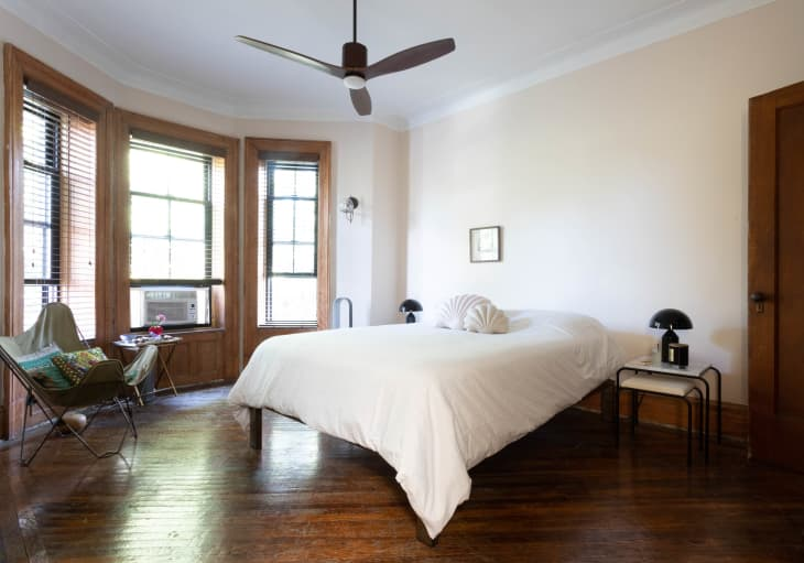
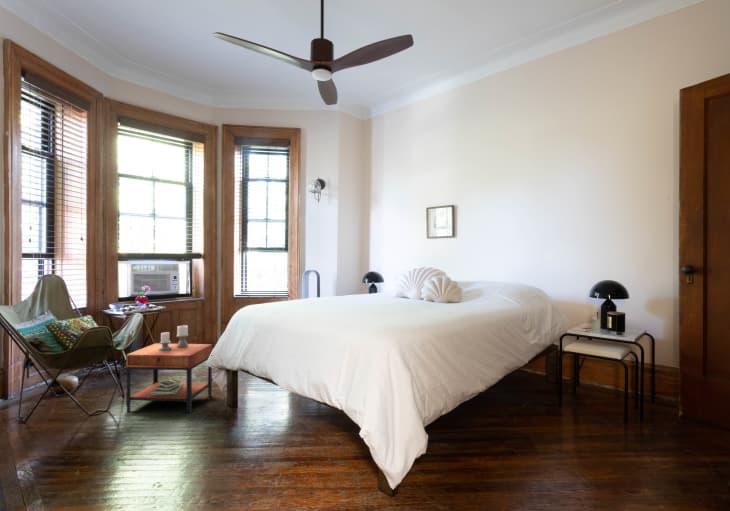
+ side table (171, 365)
